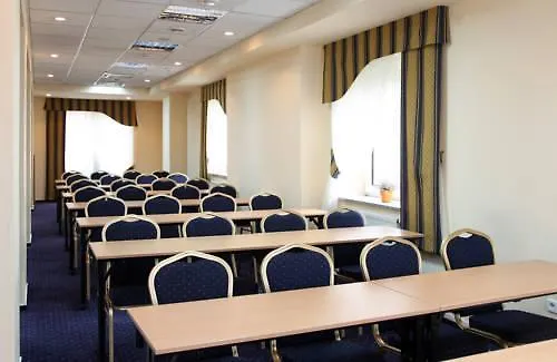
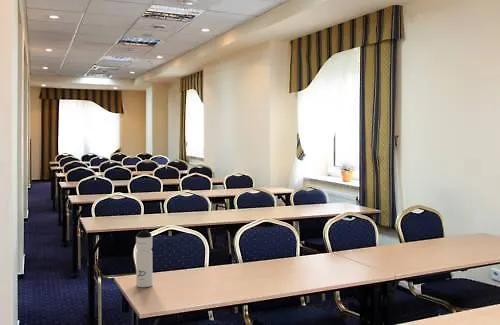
+ water bottle (144, 257)
